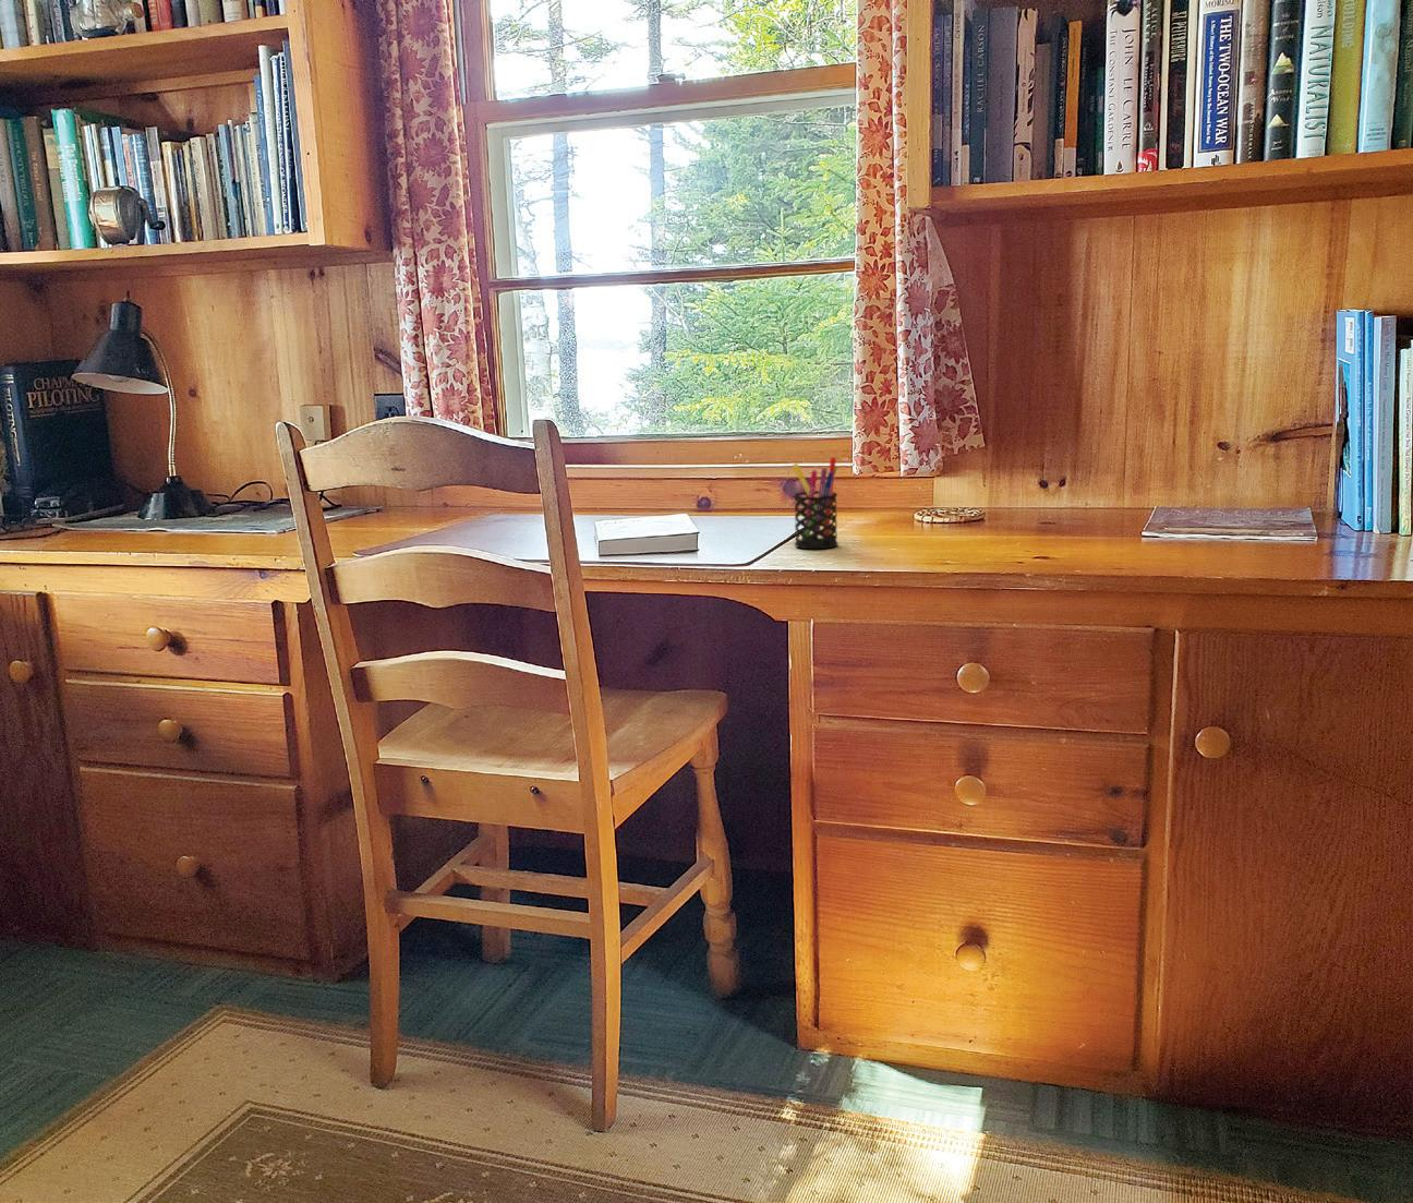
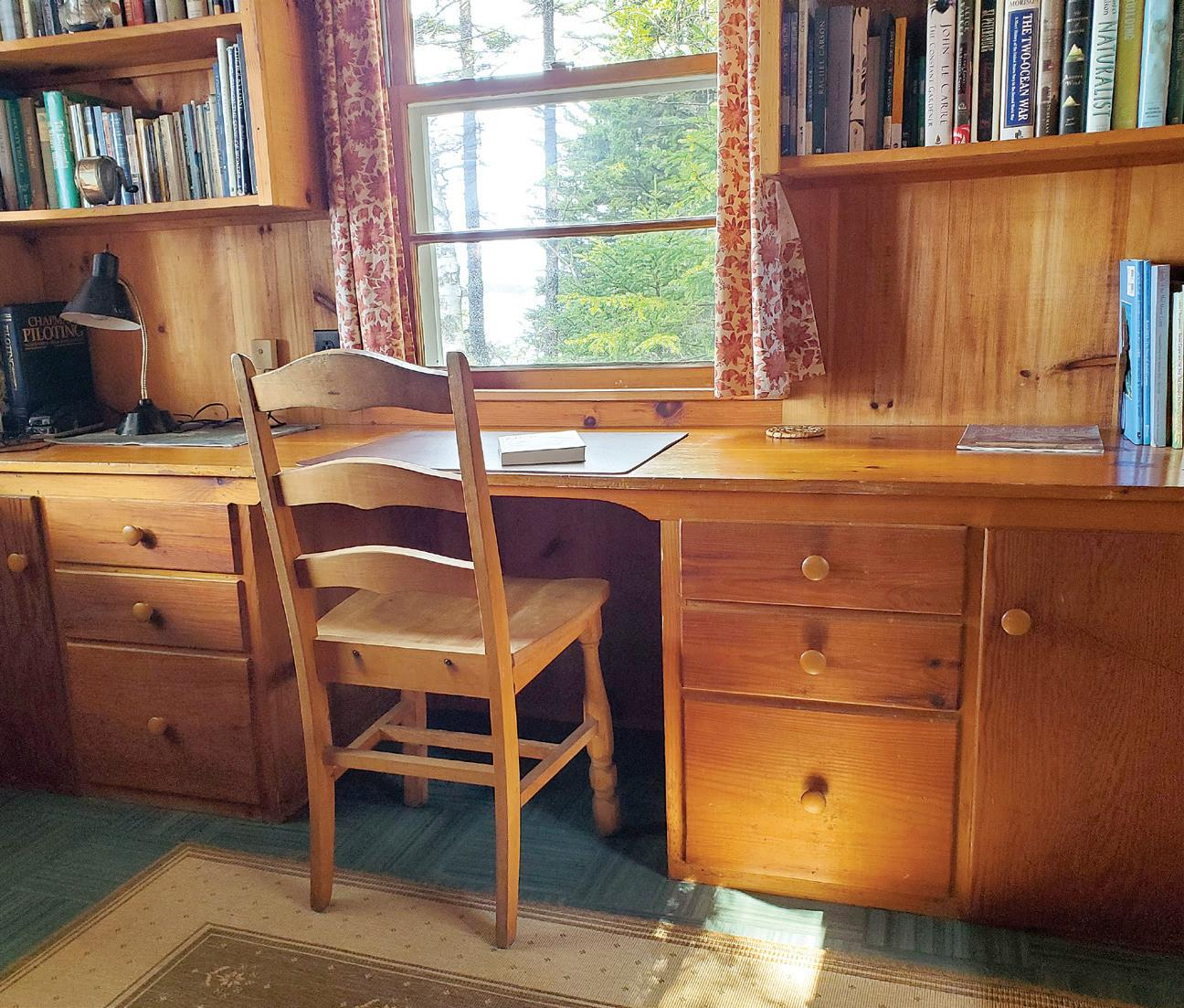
- pen holder (820, 500)
